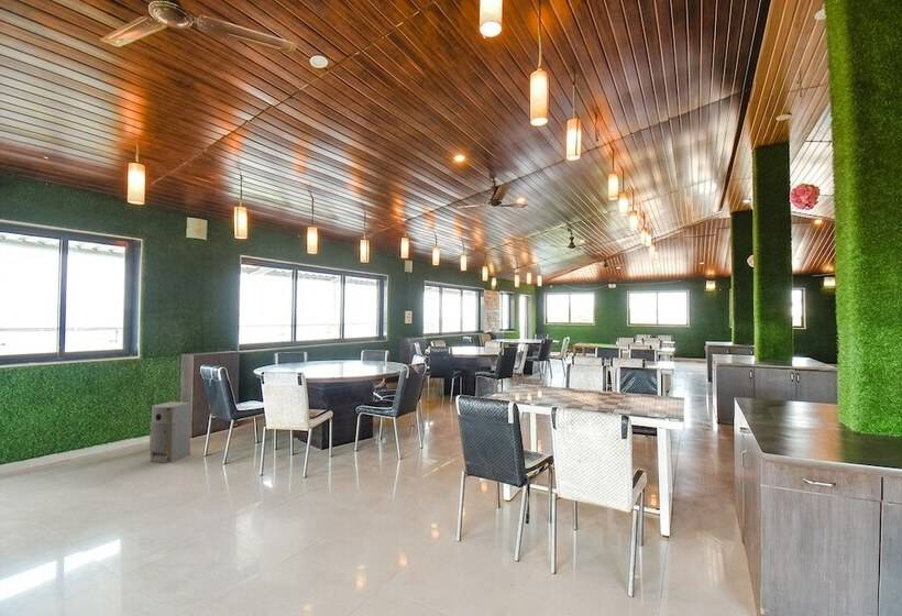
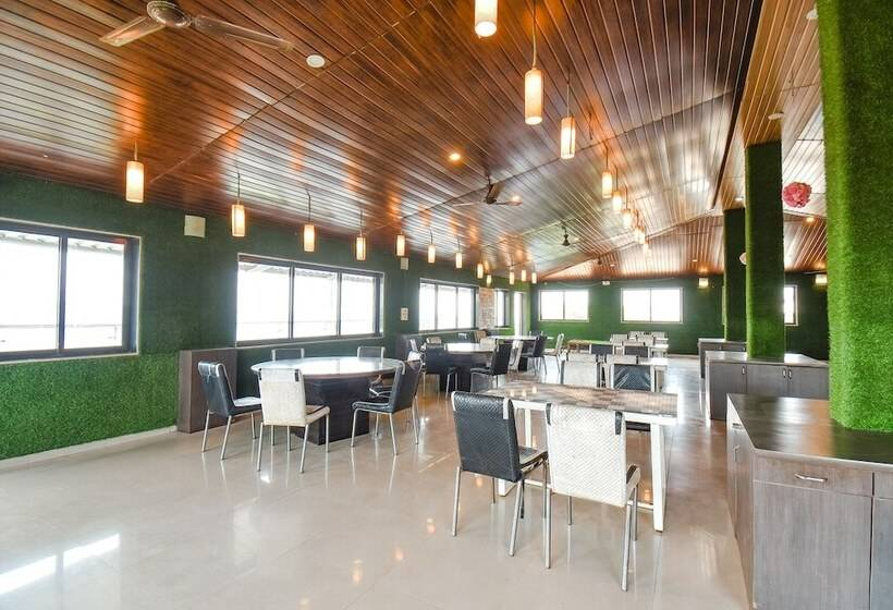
- air purifier (170, 430)
